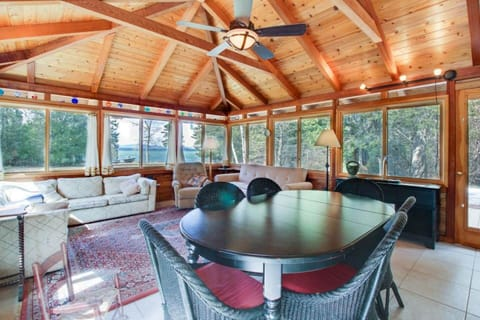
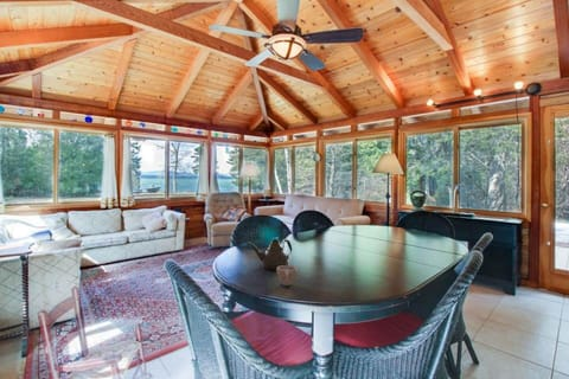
+ cup (287, 276)
+ teapot (269, 252)
